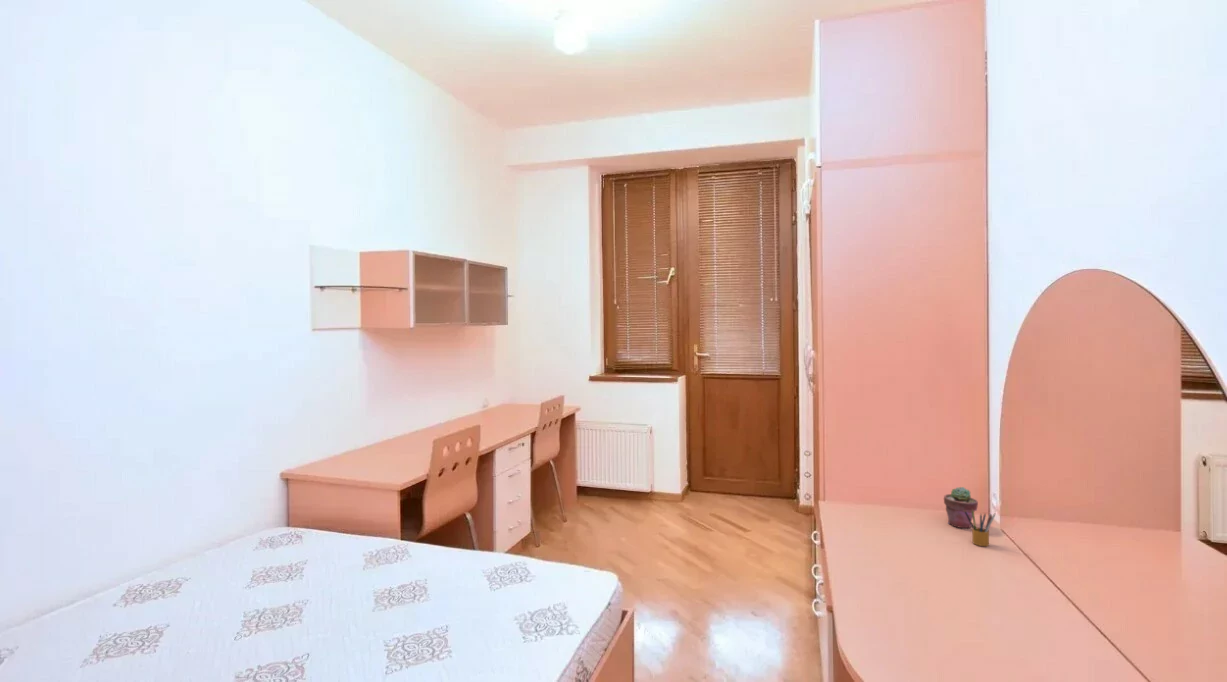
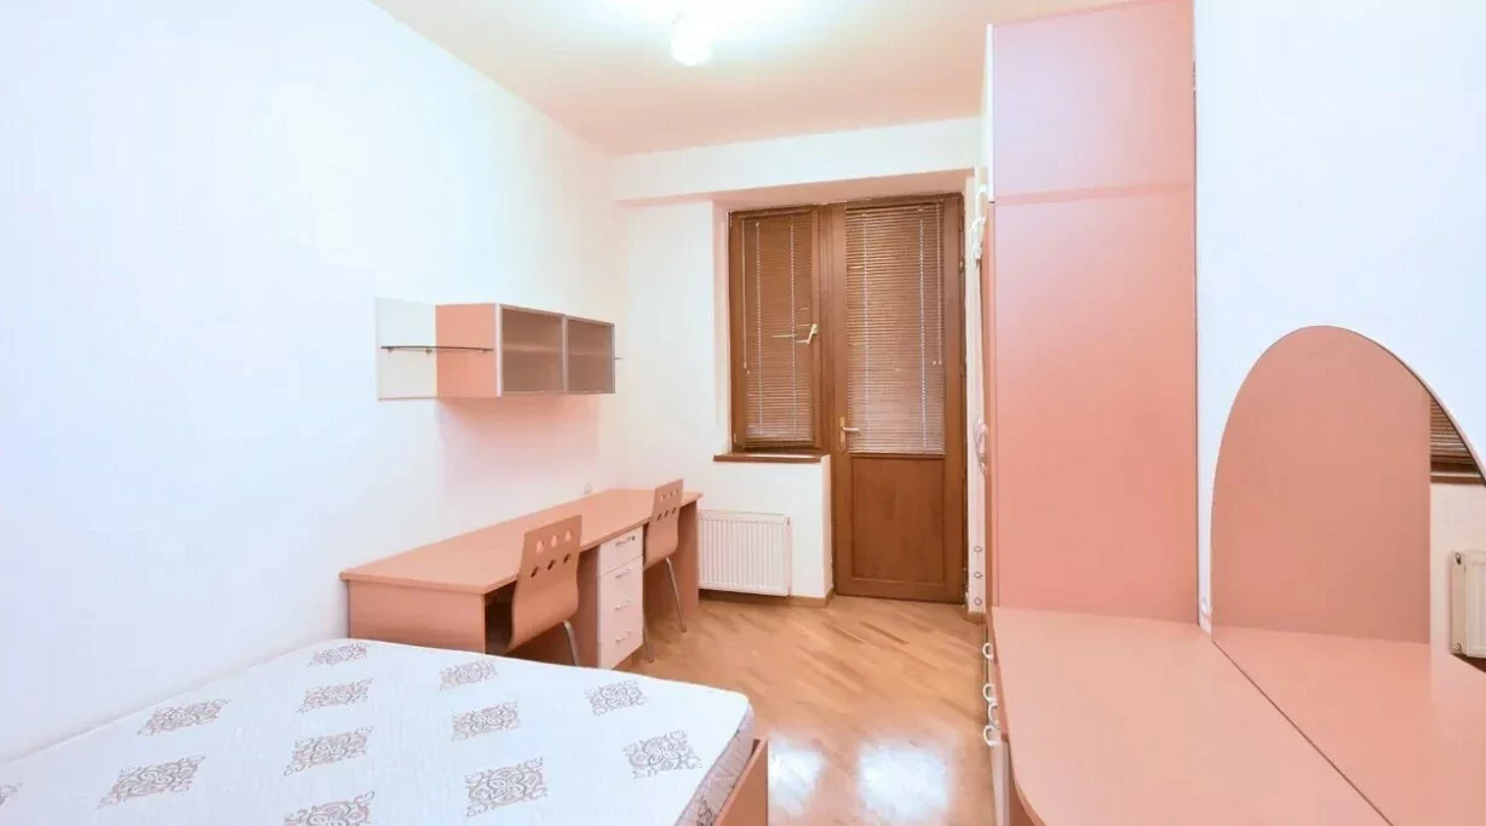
- potted succulent (960, 506)
- pencil box (980, 526)
